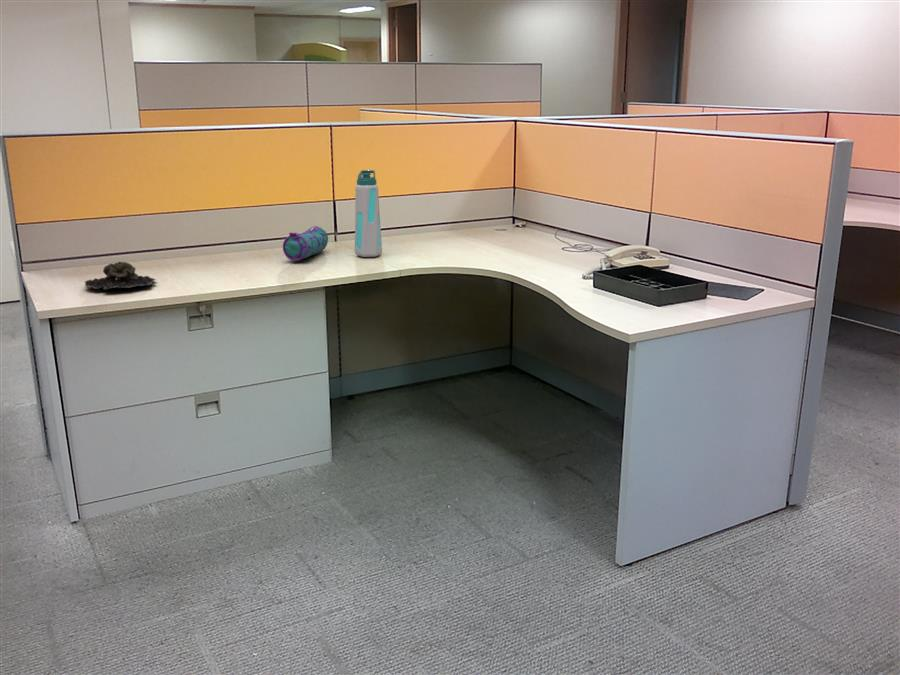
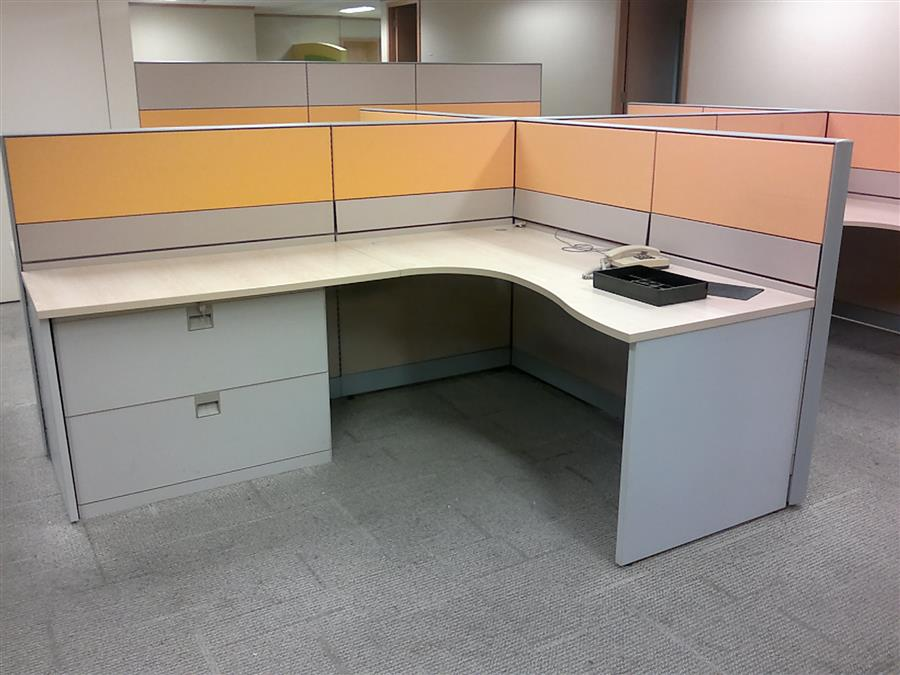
- pencil case (305, 242)
- water bottle (367, 213)
- succulent plant (120, 273)
